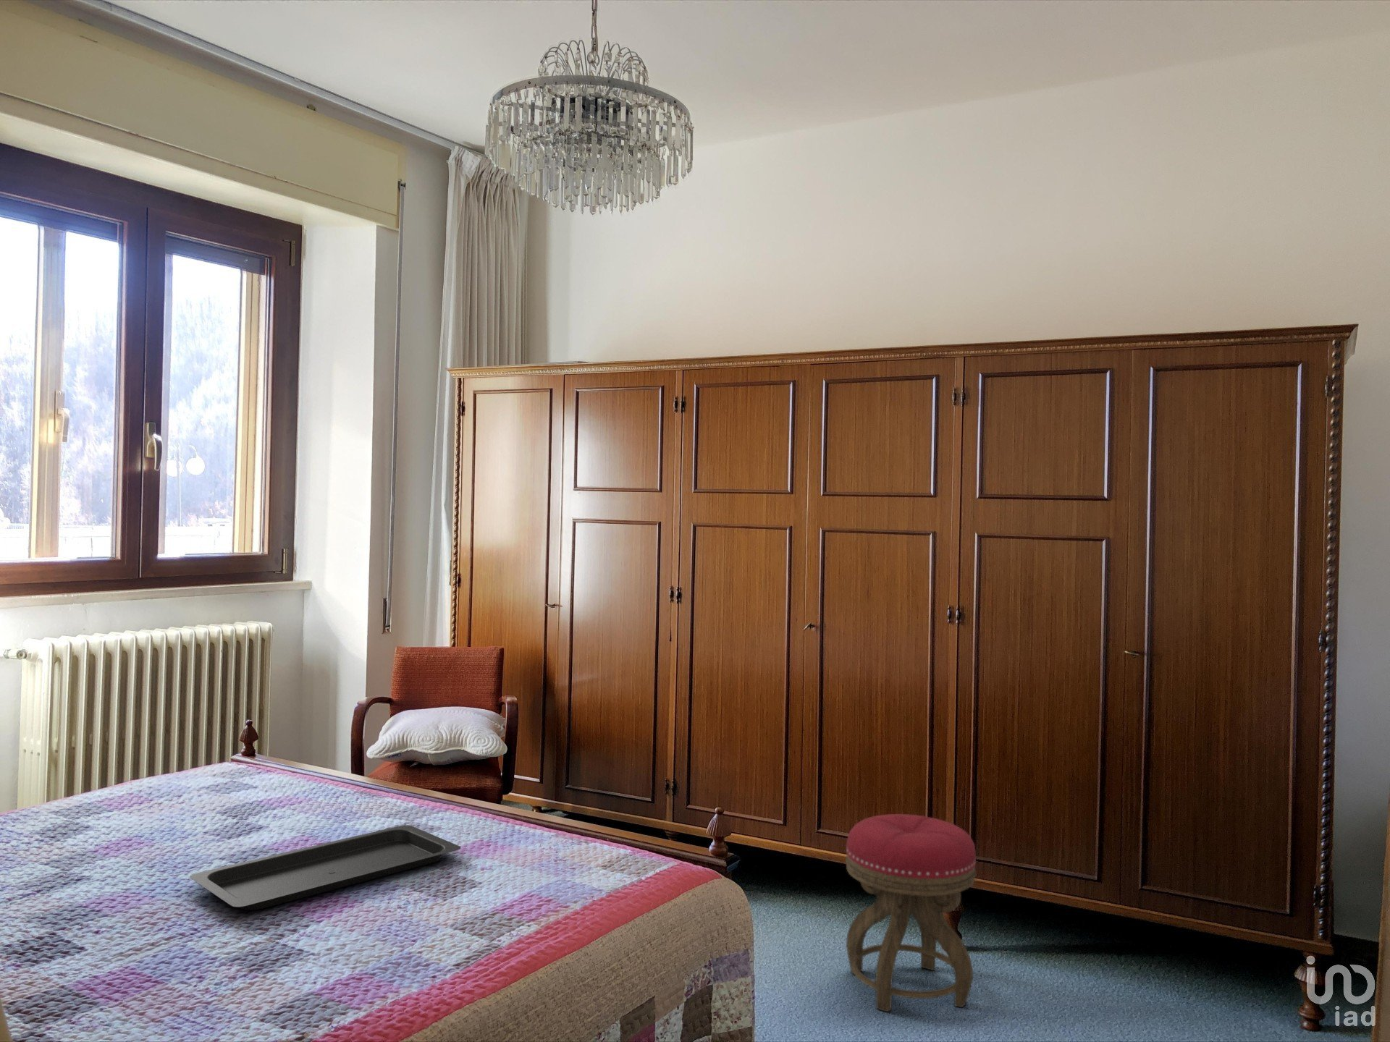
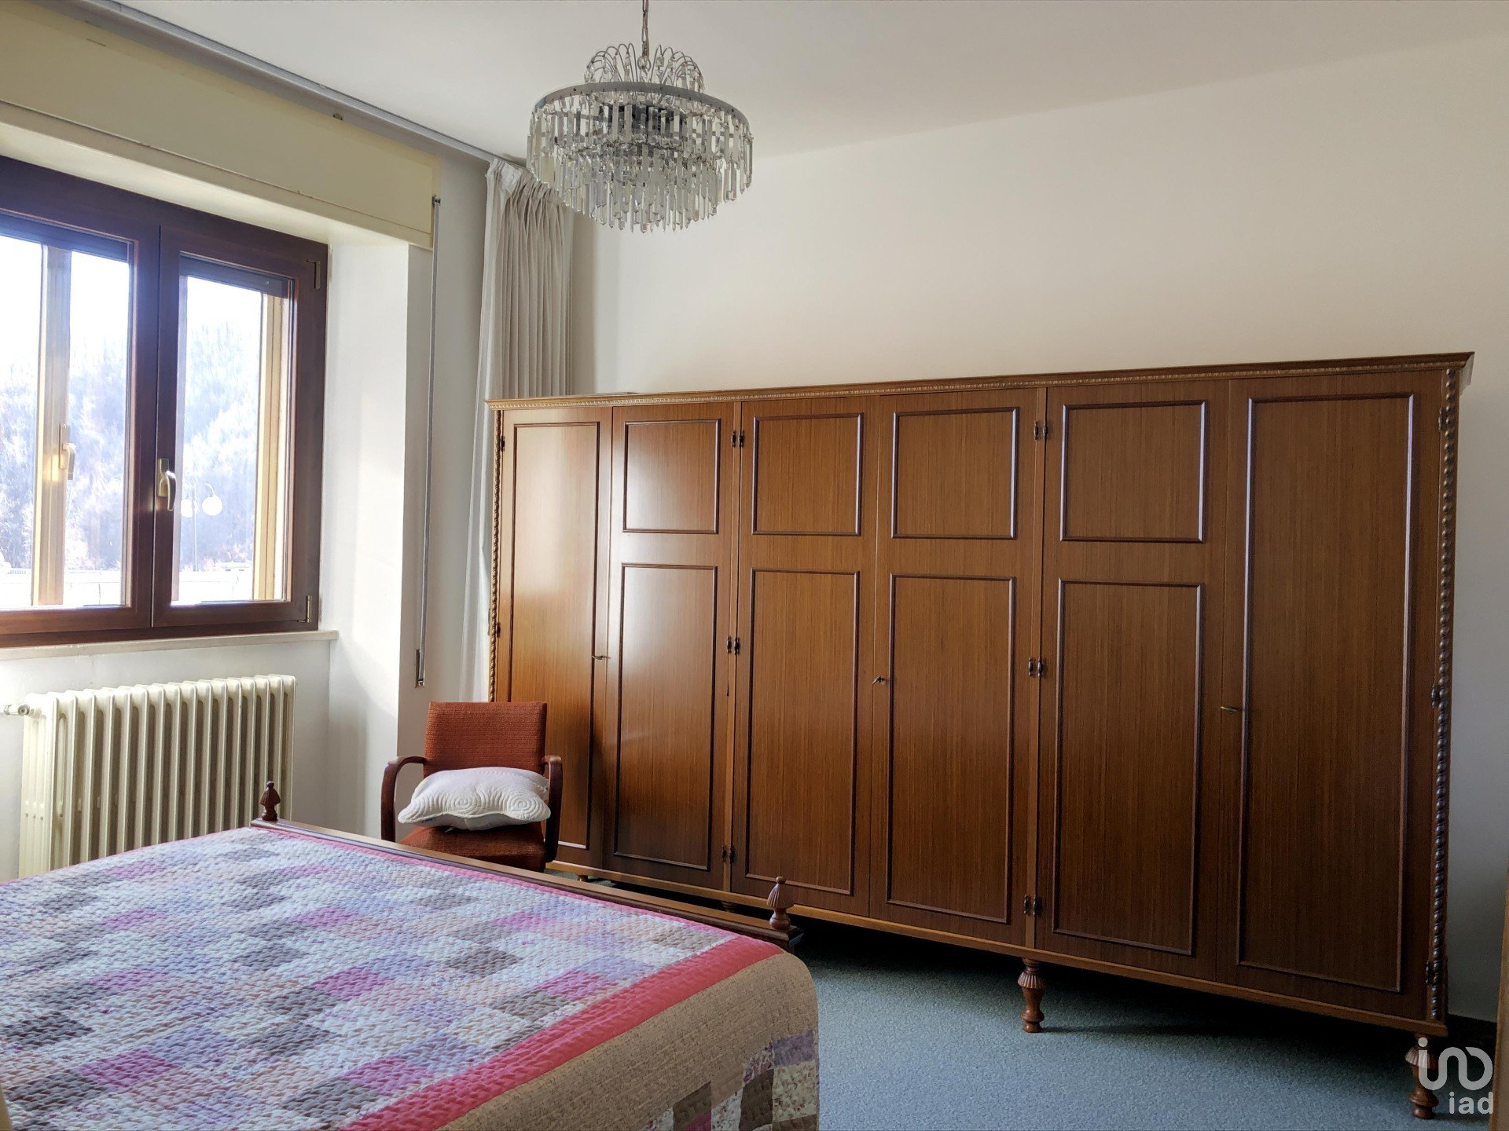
- stool (908, 906)
- serving tray (332, 867)
